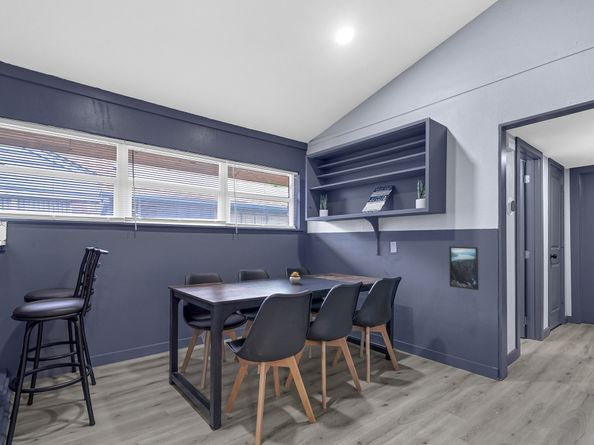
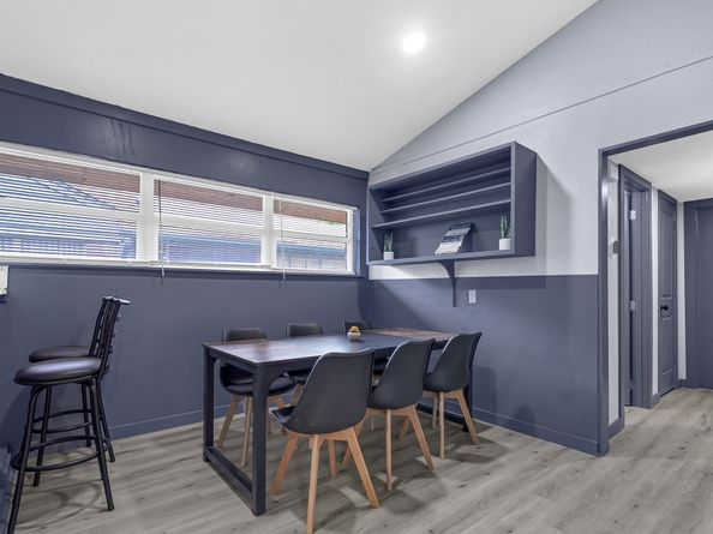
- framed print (463, 267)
